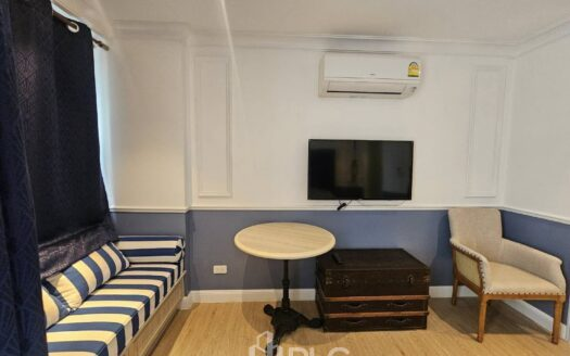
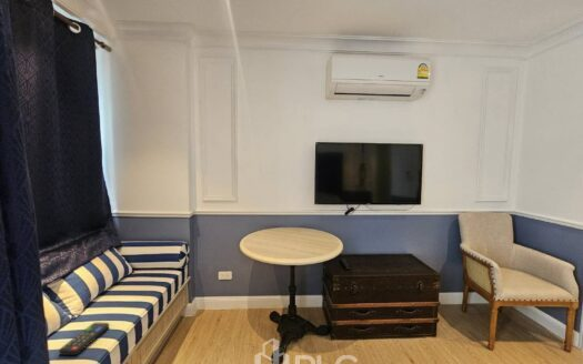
+ remote control (86, 336)
